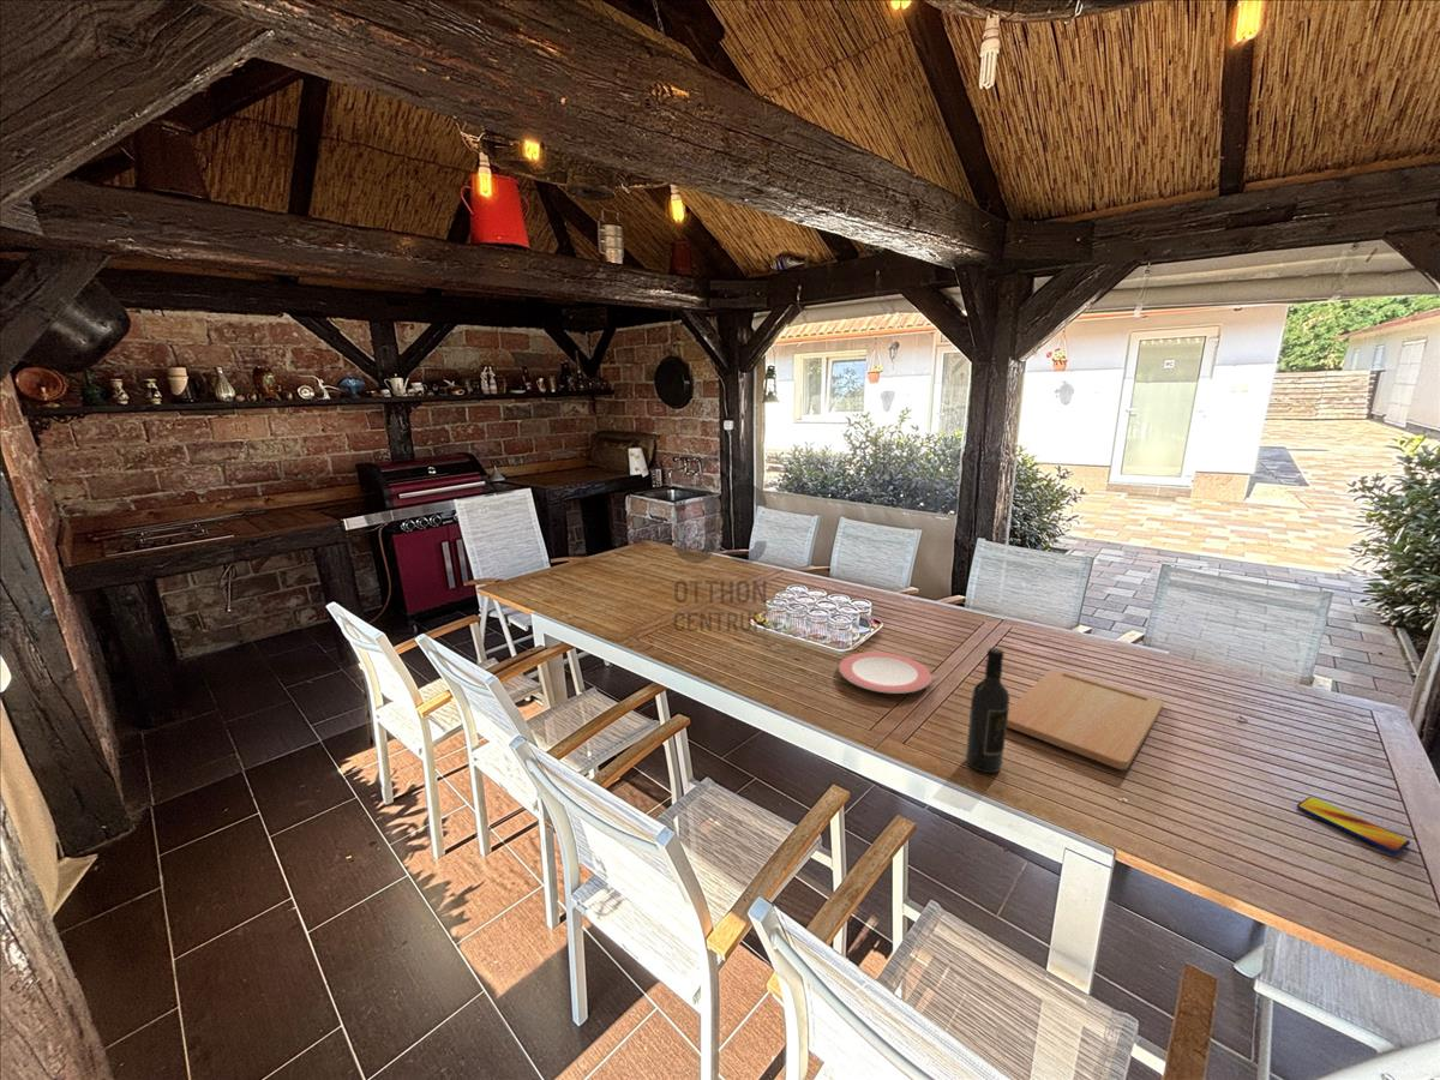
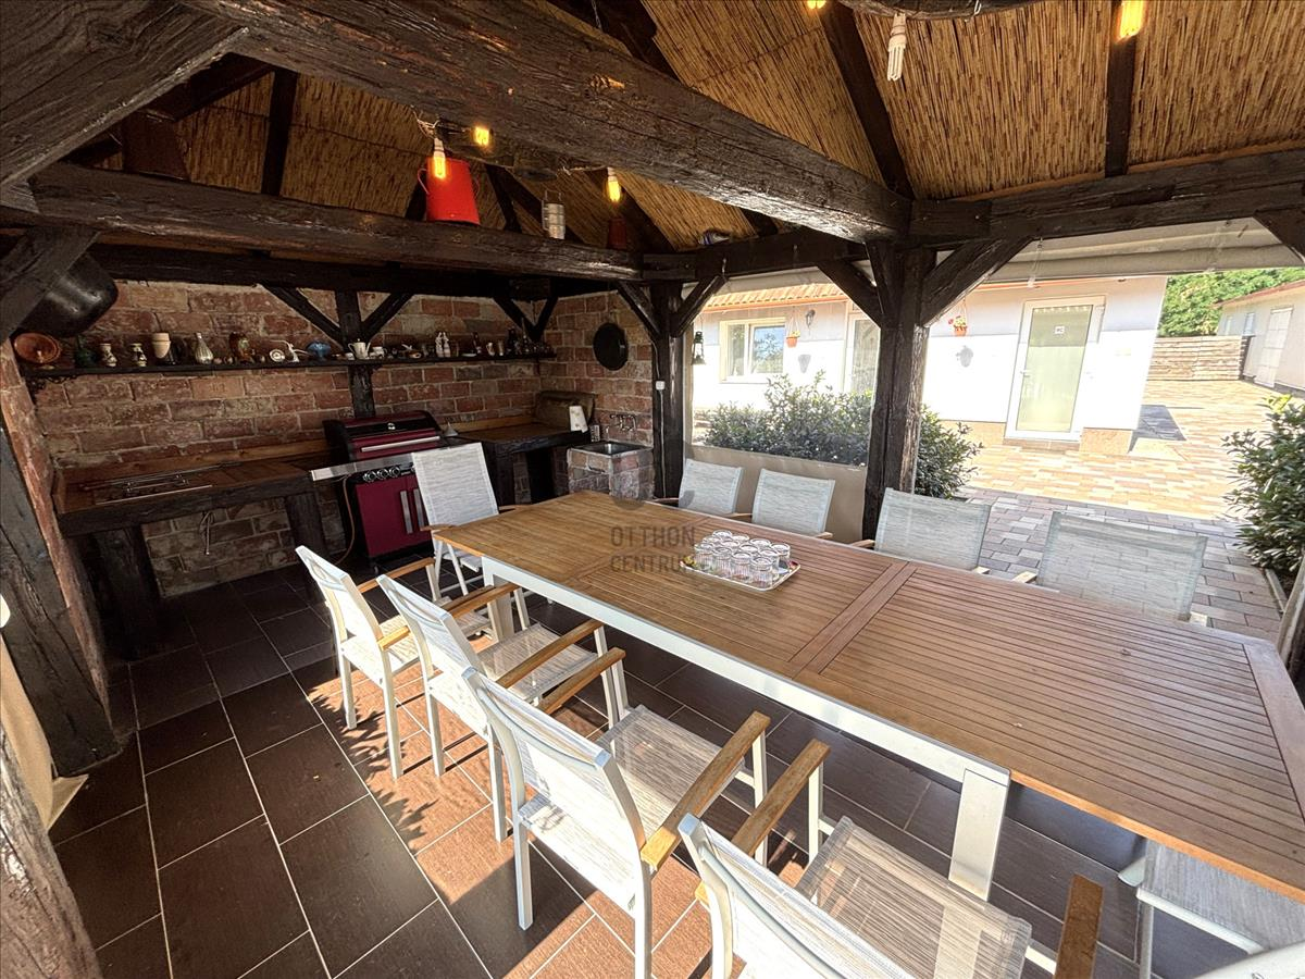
- cutting board (1082, 712)
- wine bottle (989, 708)
- smartphone (1350, 823)
- plate (883, 673)
